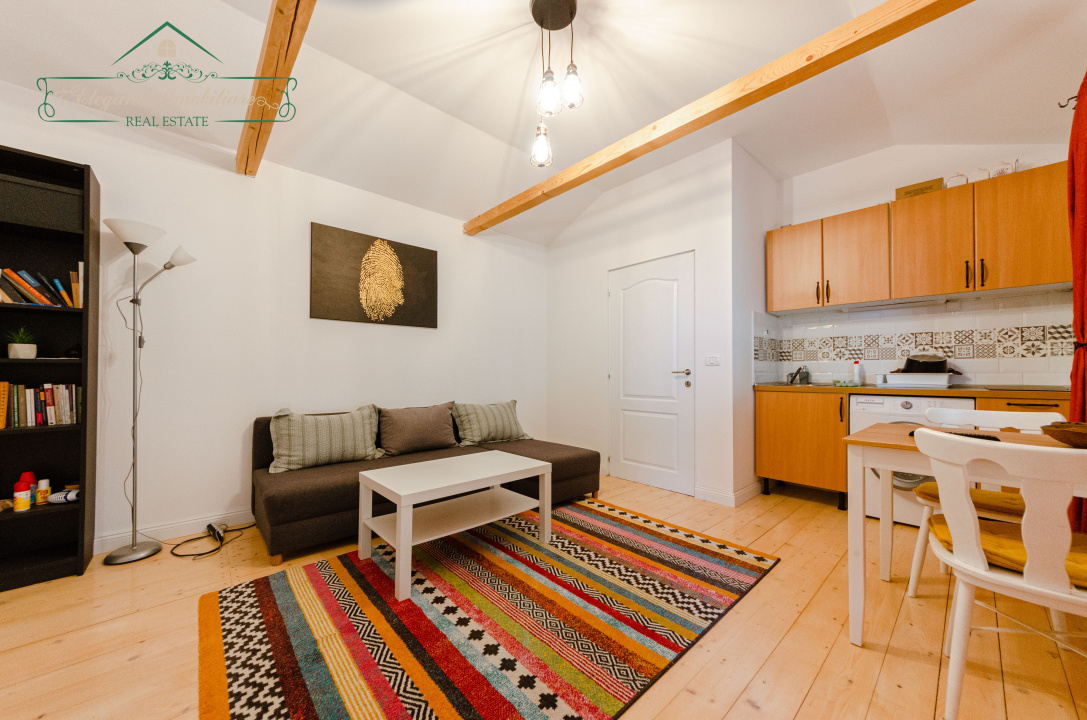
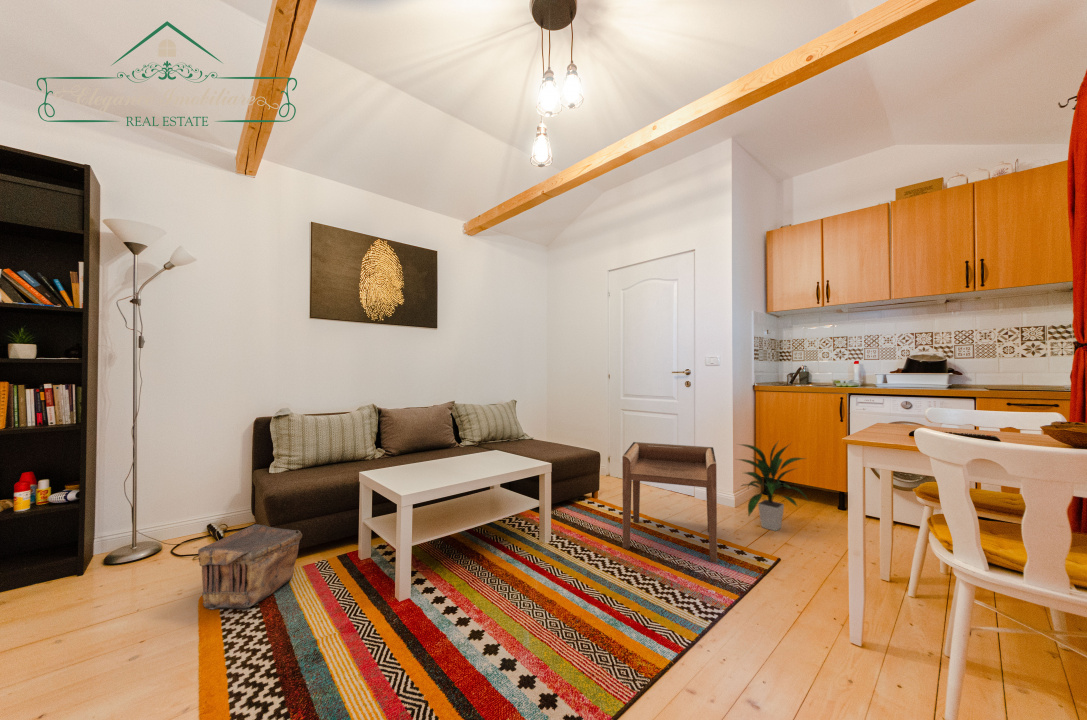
+ pouch (253, 563)
+ side table (670, 483)
+ indoor plant (767, 483)
